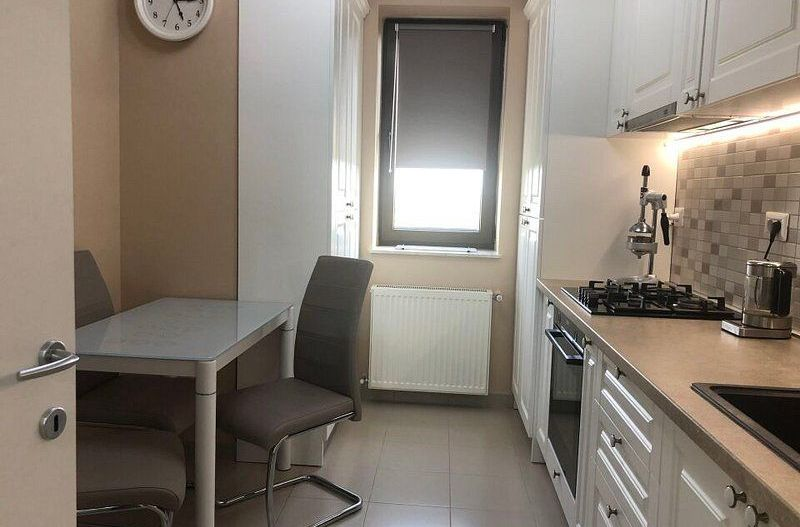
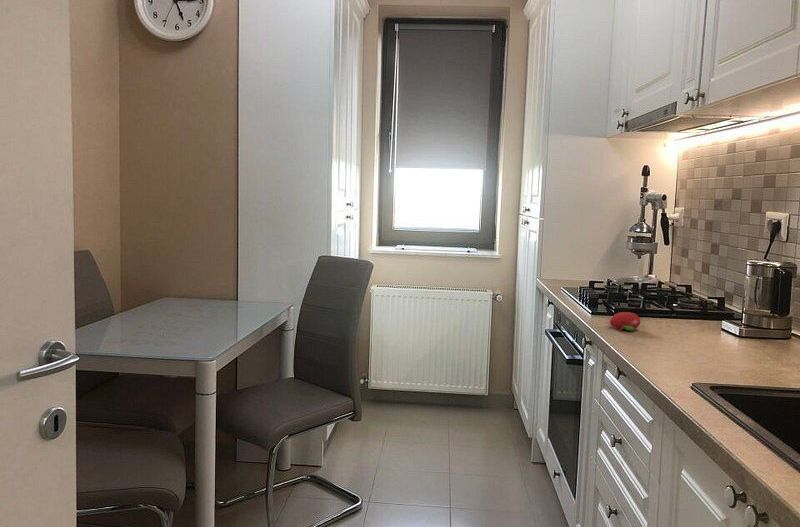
+ fruit (625, 320)
